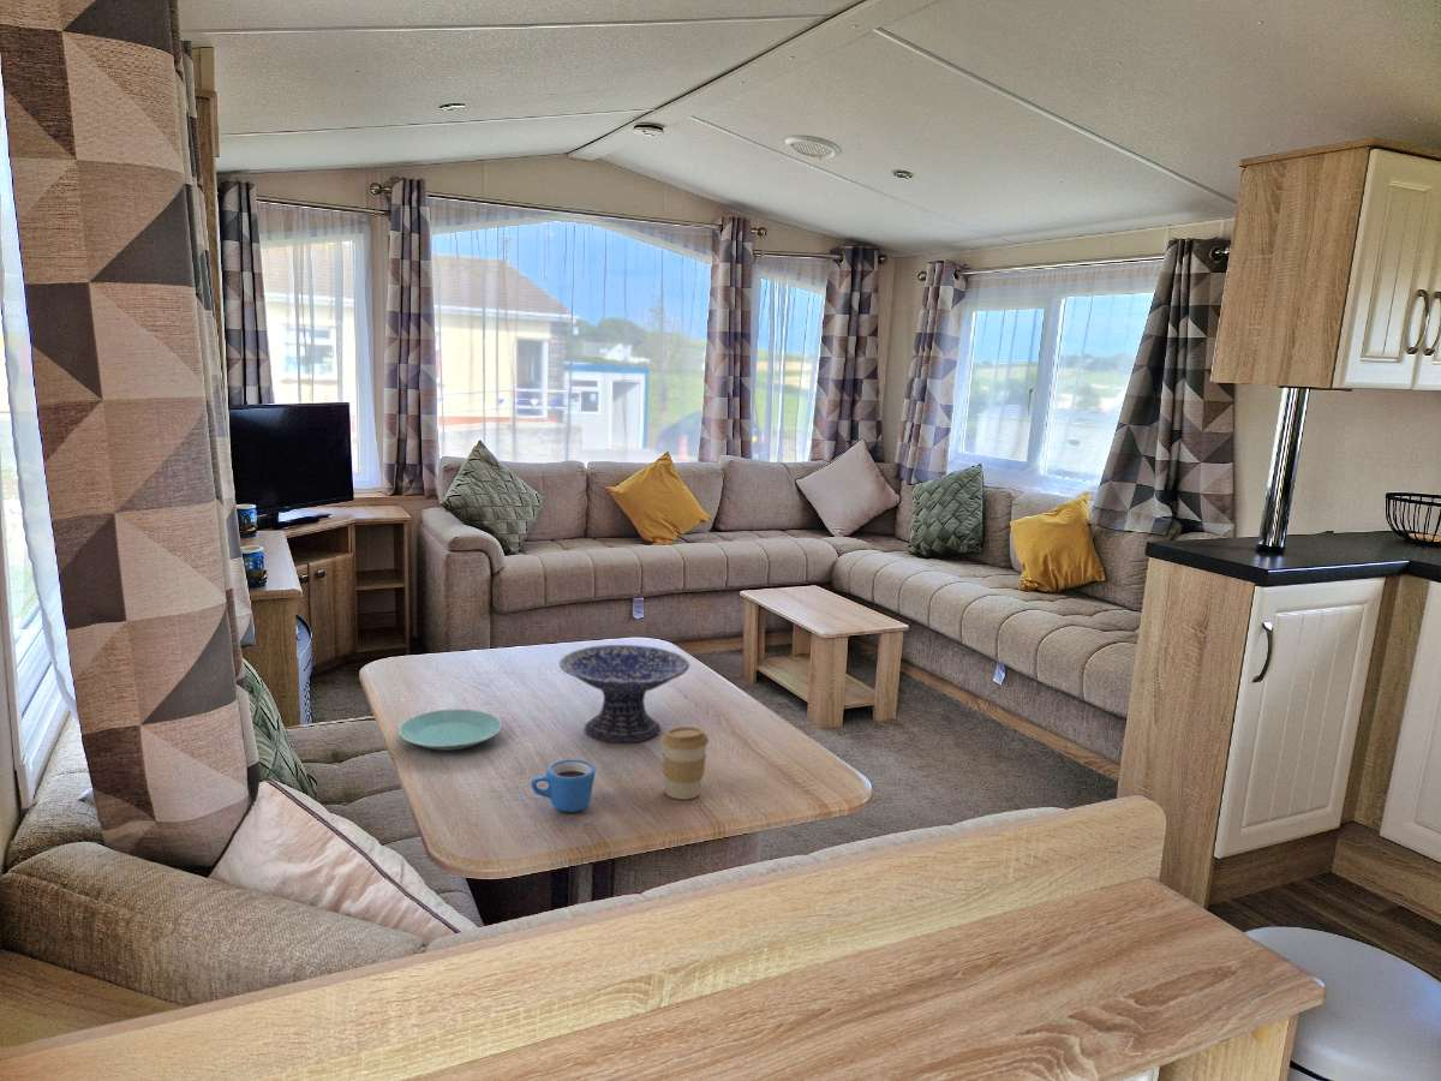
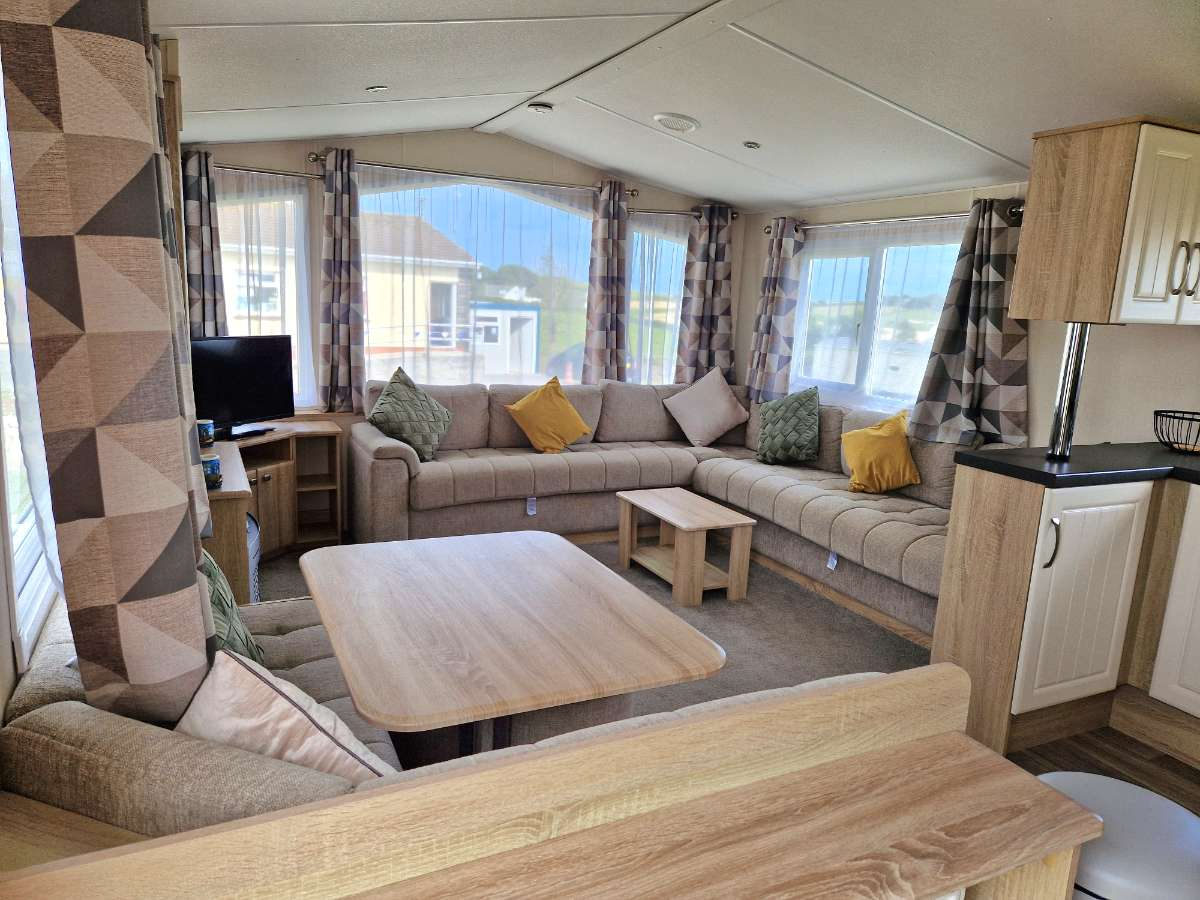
- plate (450, 731)
- decorative bowl (623, 694)
- mug (562, 788)
- coffee cup (683, 760)
